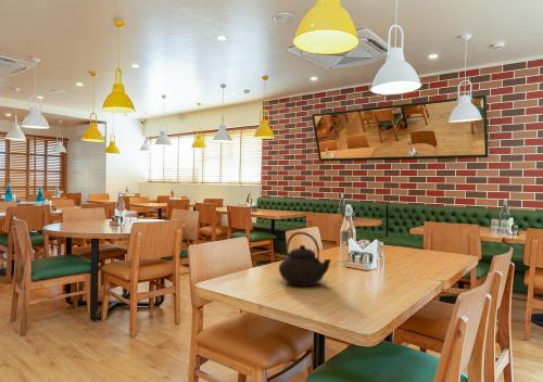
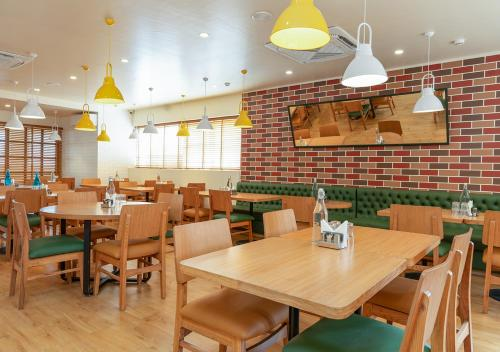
- teapot (306, 257)
